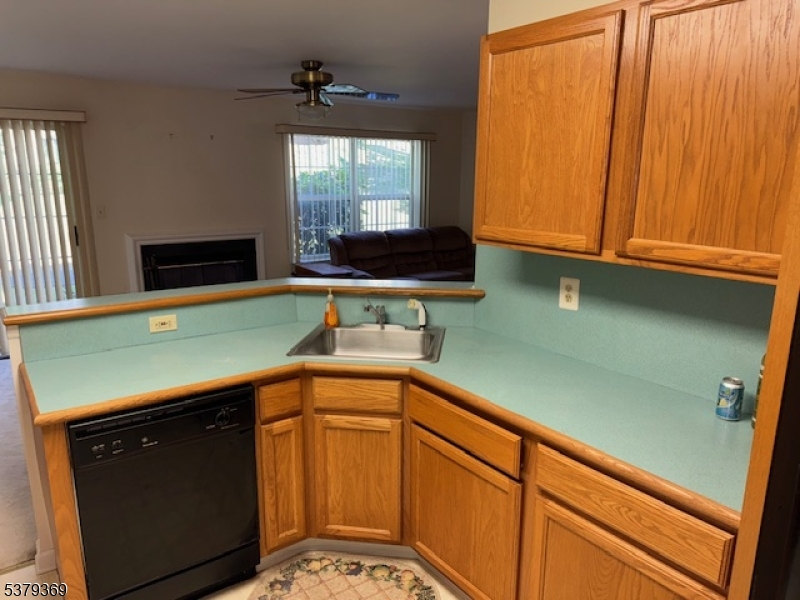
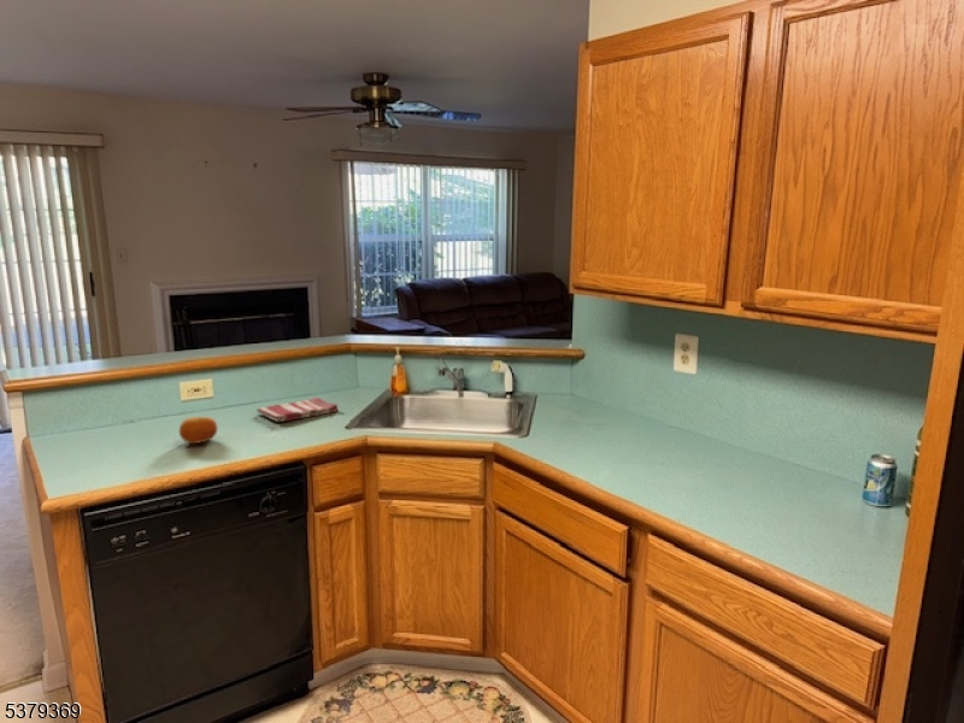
+ dish towel (298, 407)
+ fruit (198, 429)
